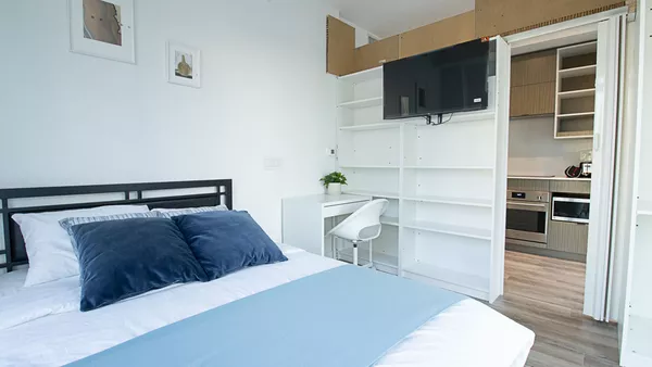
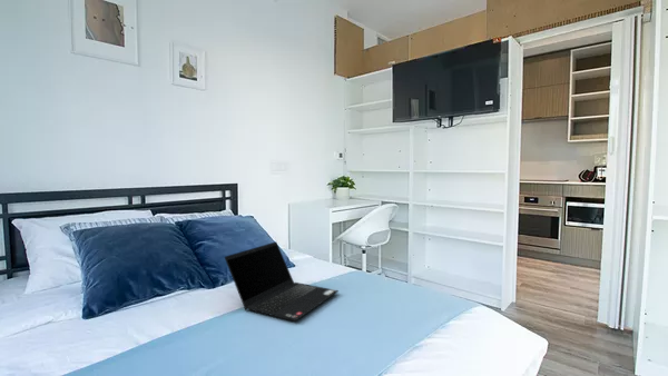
+ laptop computer (284, 276)
